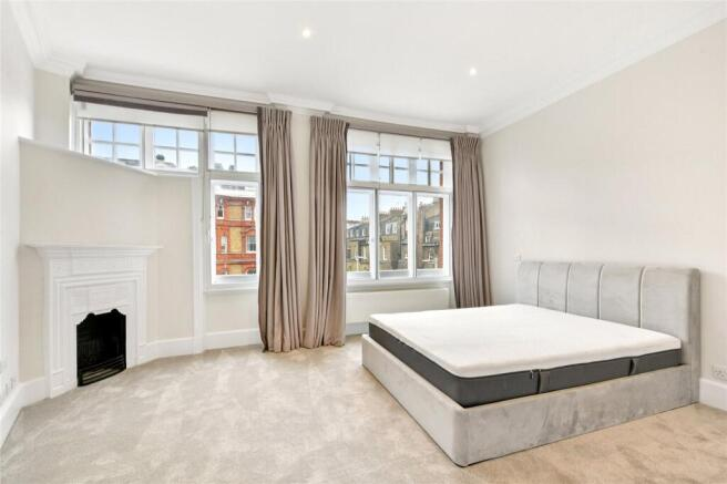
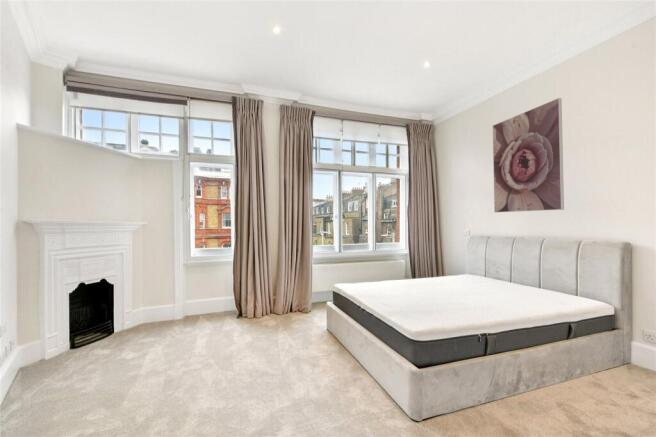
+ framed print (523, 162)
